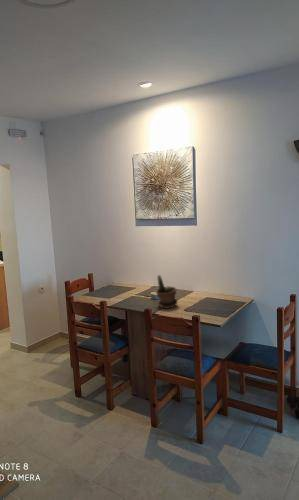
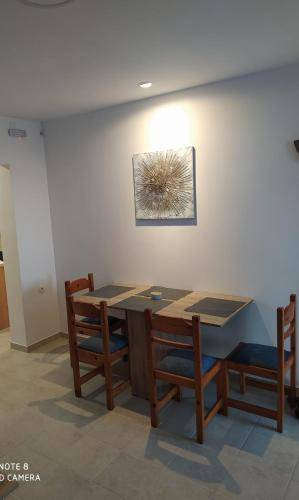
- potted plant (166, 290)
